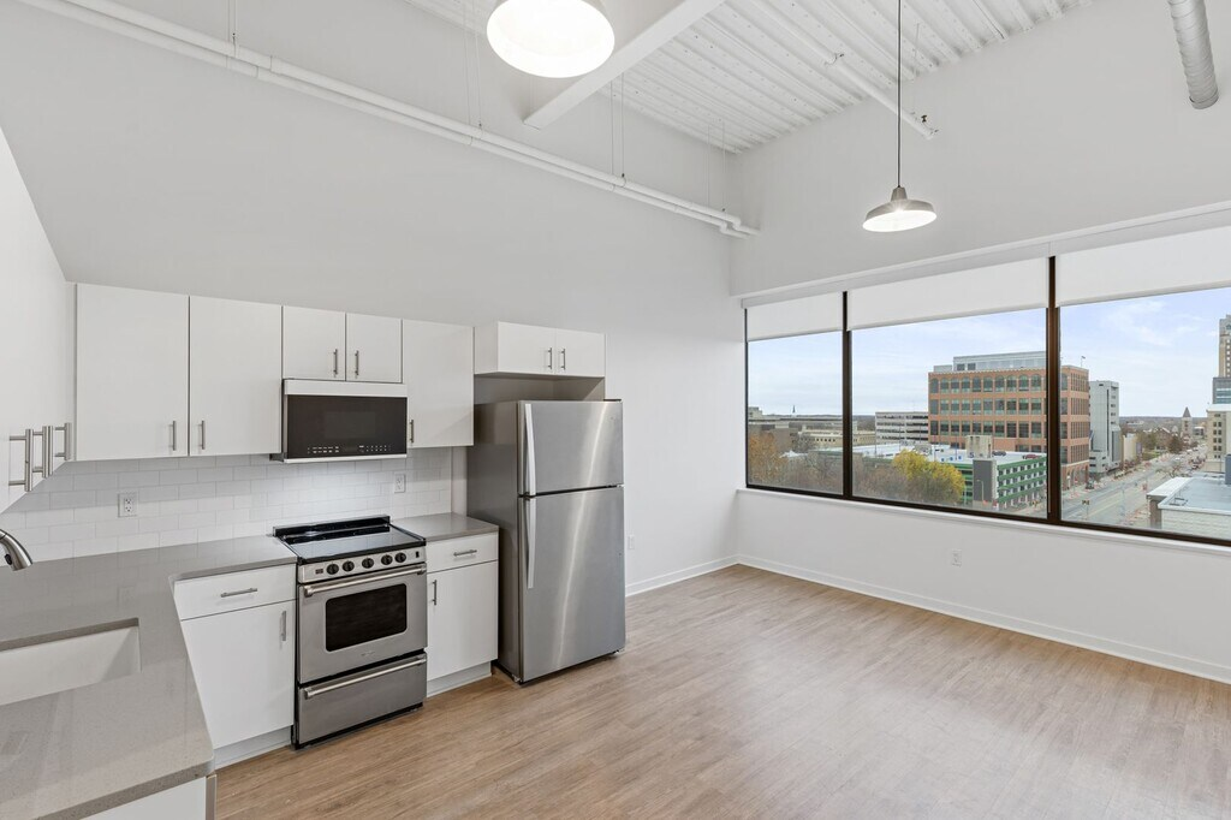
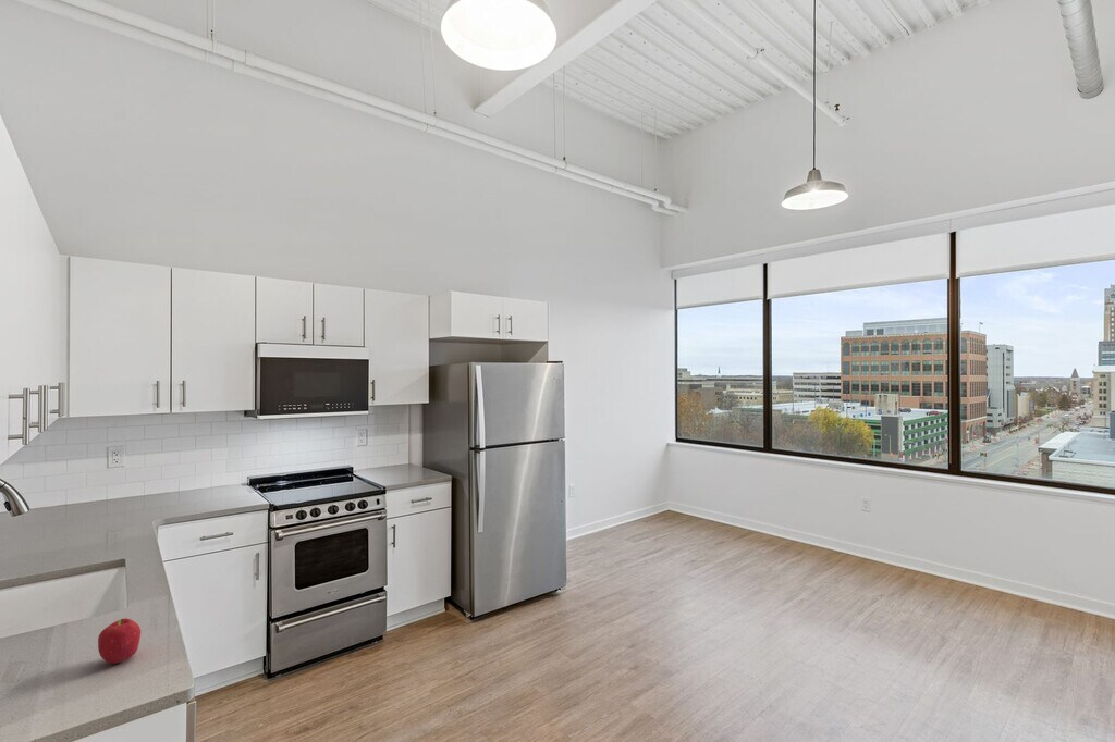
+ fruit (120, 639)
